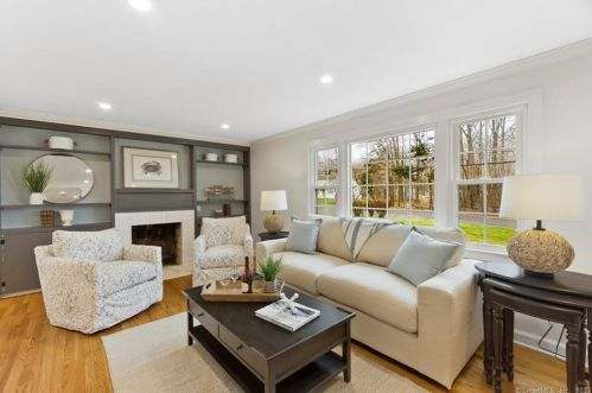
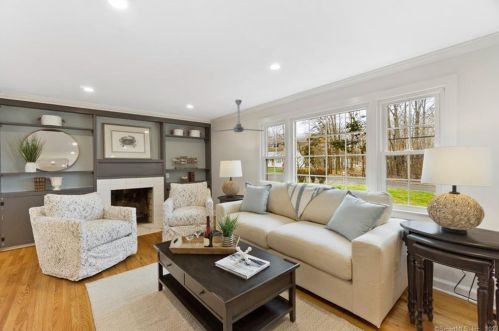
+ ceiling fan (238, 114)
